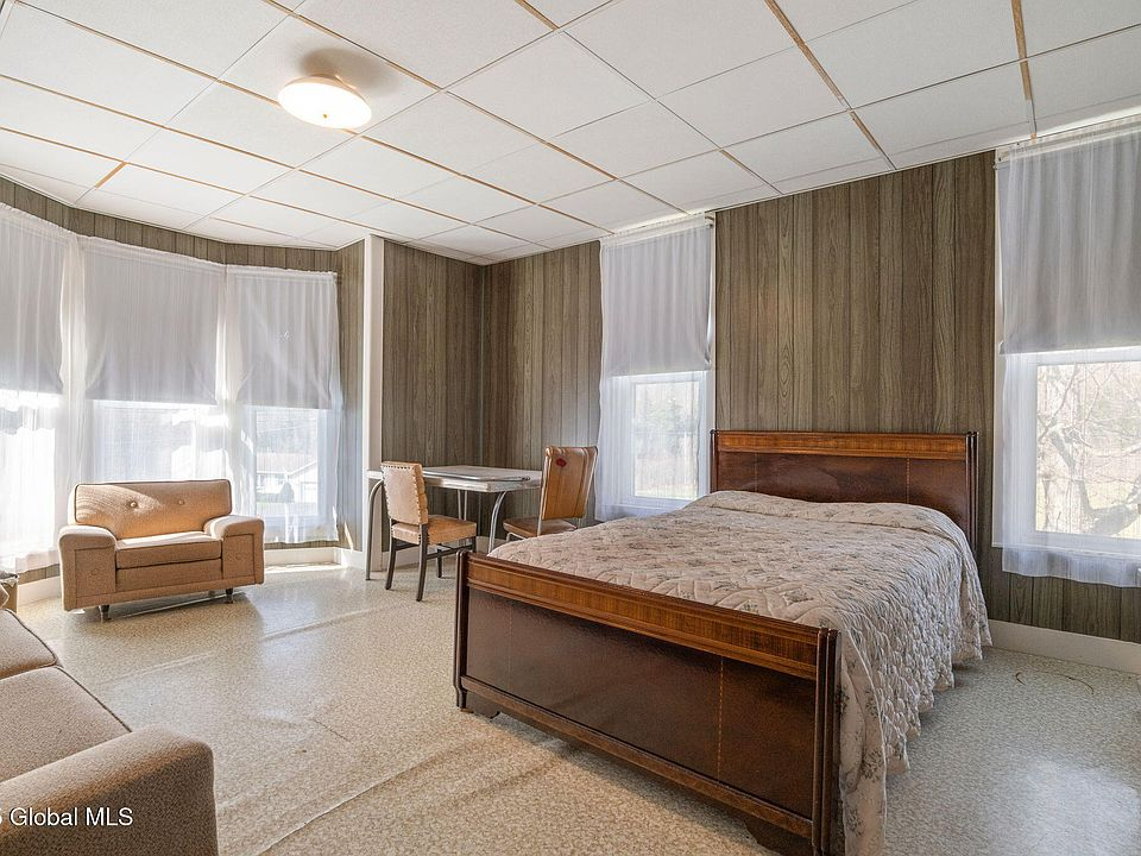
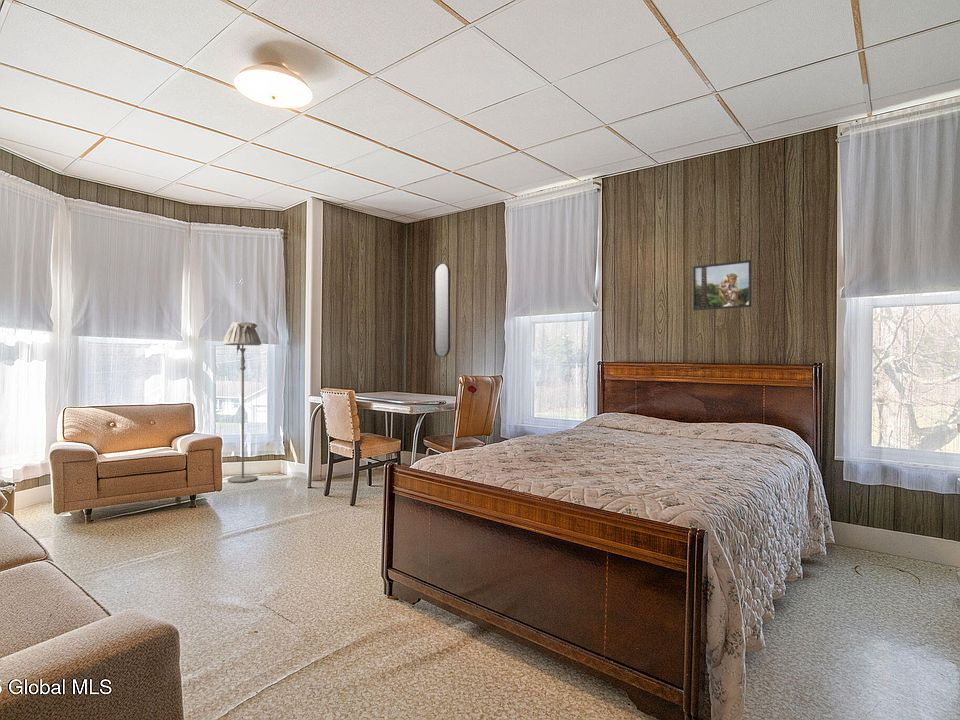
+ floor lamp (242, 401)
+ home mirror (441, 310)
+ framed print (721, 286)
